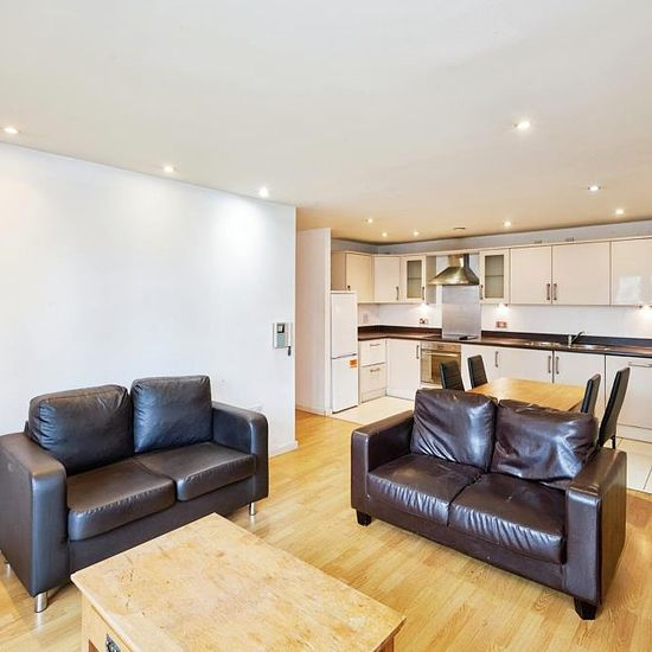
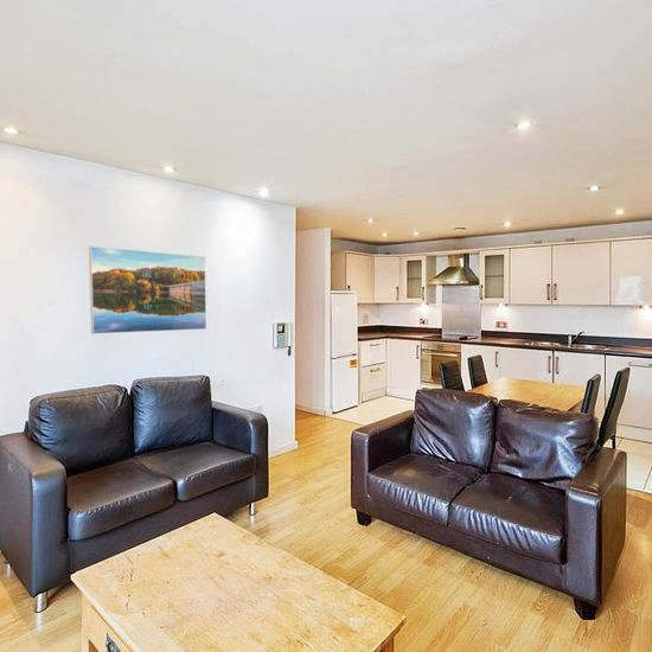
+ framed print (153, 292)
